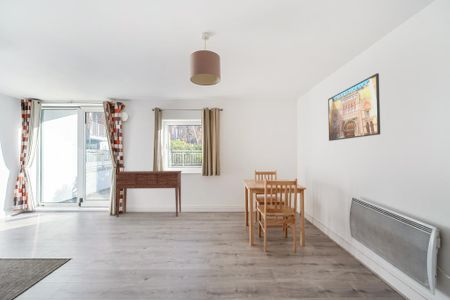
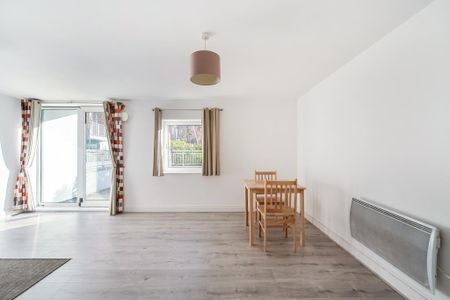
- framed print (349, 113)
- console table (149, 187)
